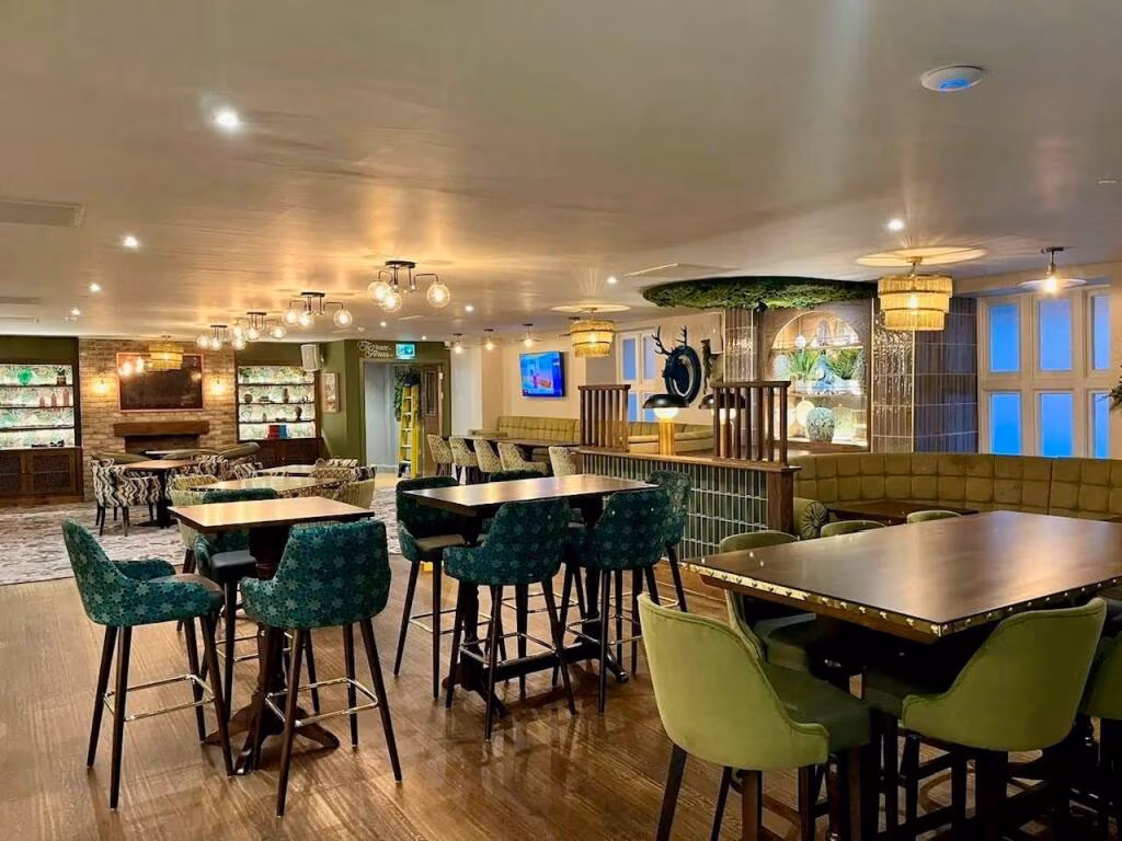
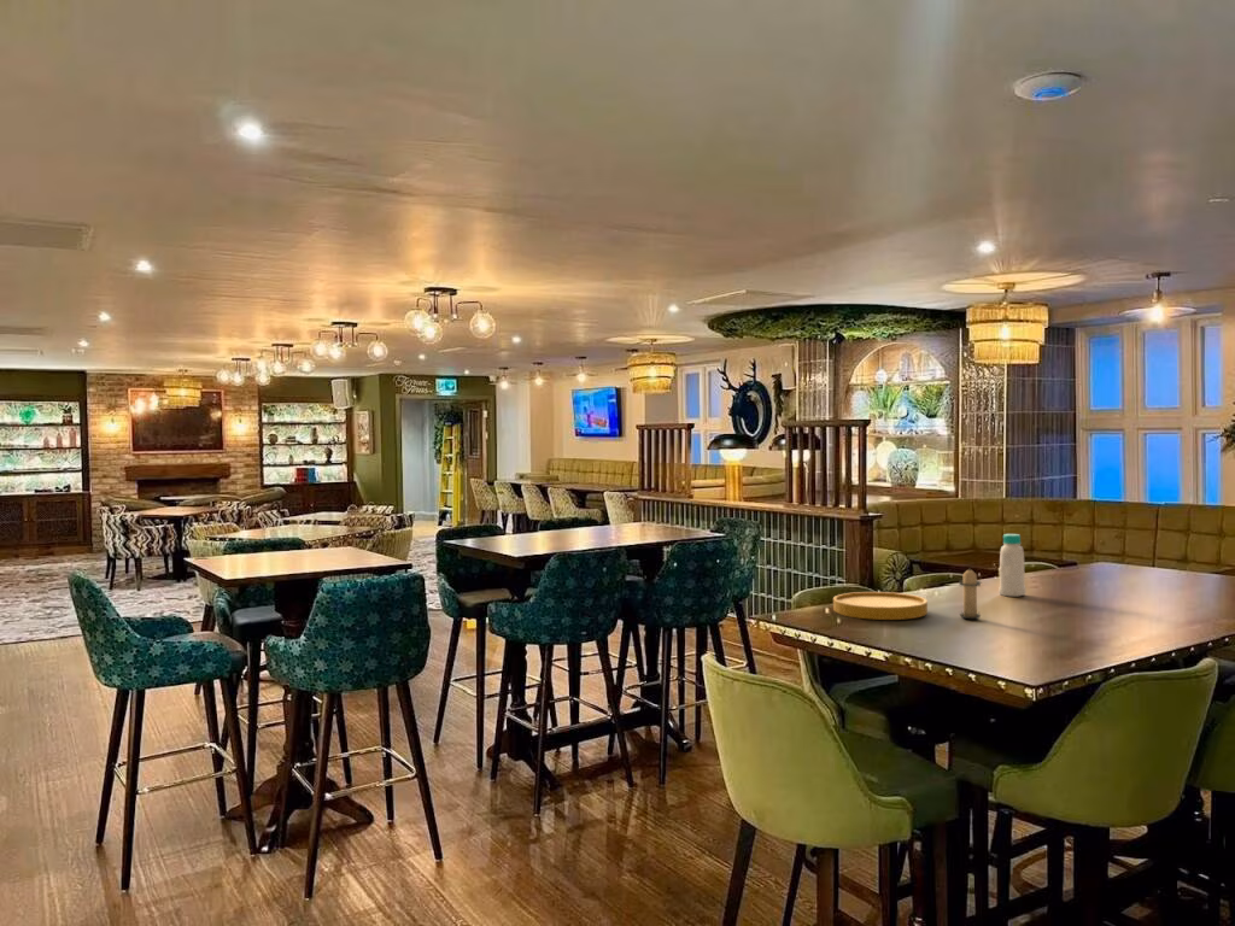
+ bottle (1012, 564)
+ plate (879, 604)
+ candle (970, 592)
